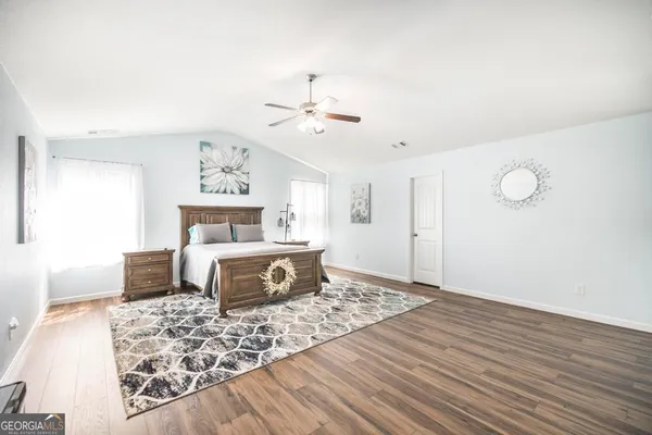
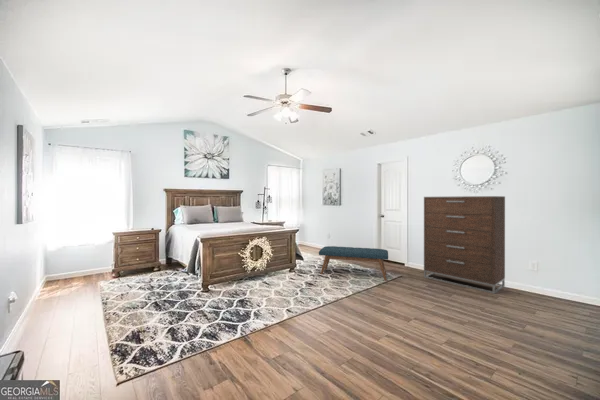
+ dresser (461, 239)
+ bench (353, 260)
